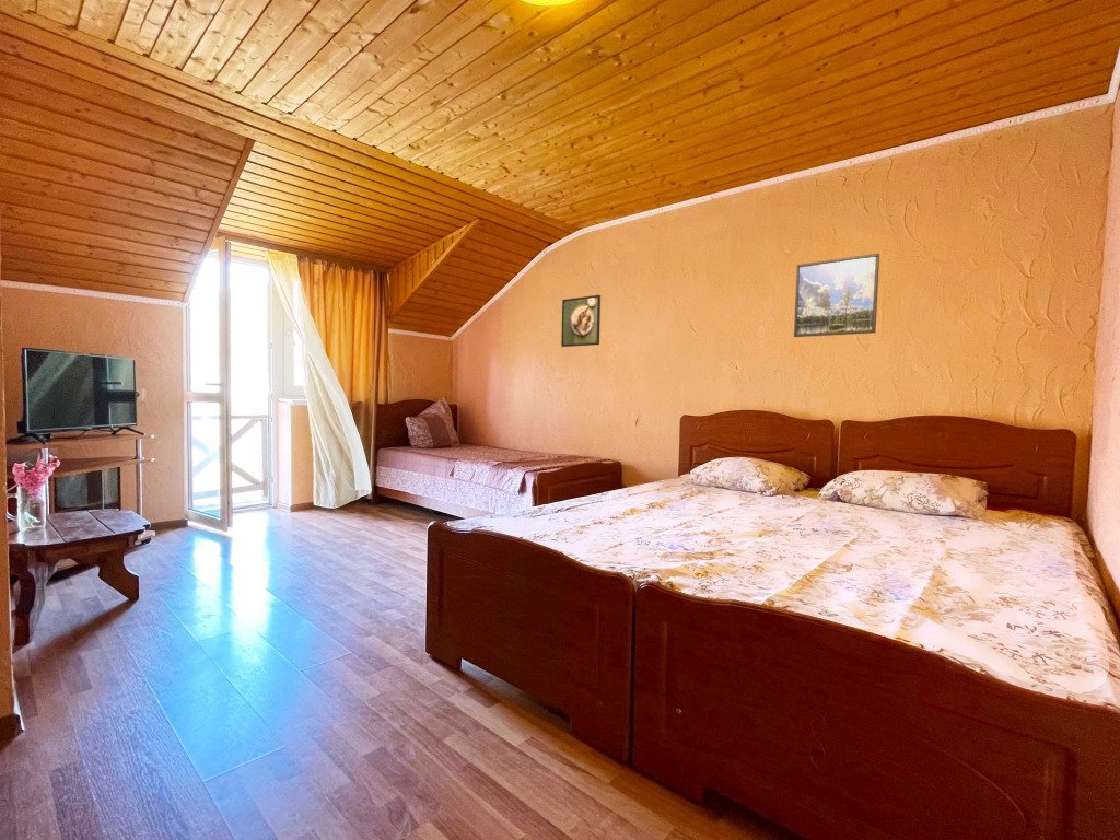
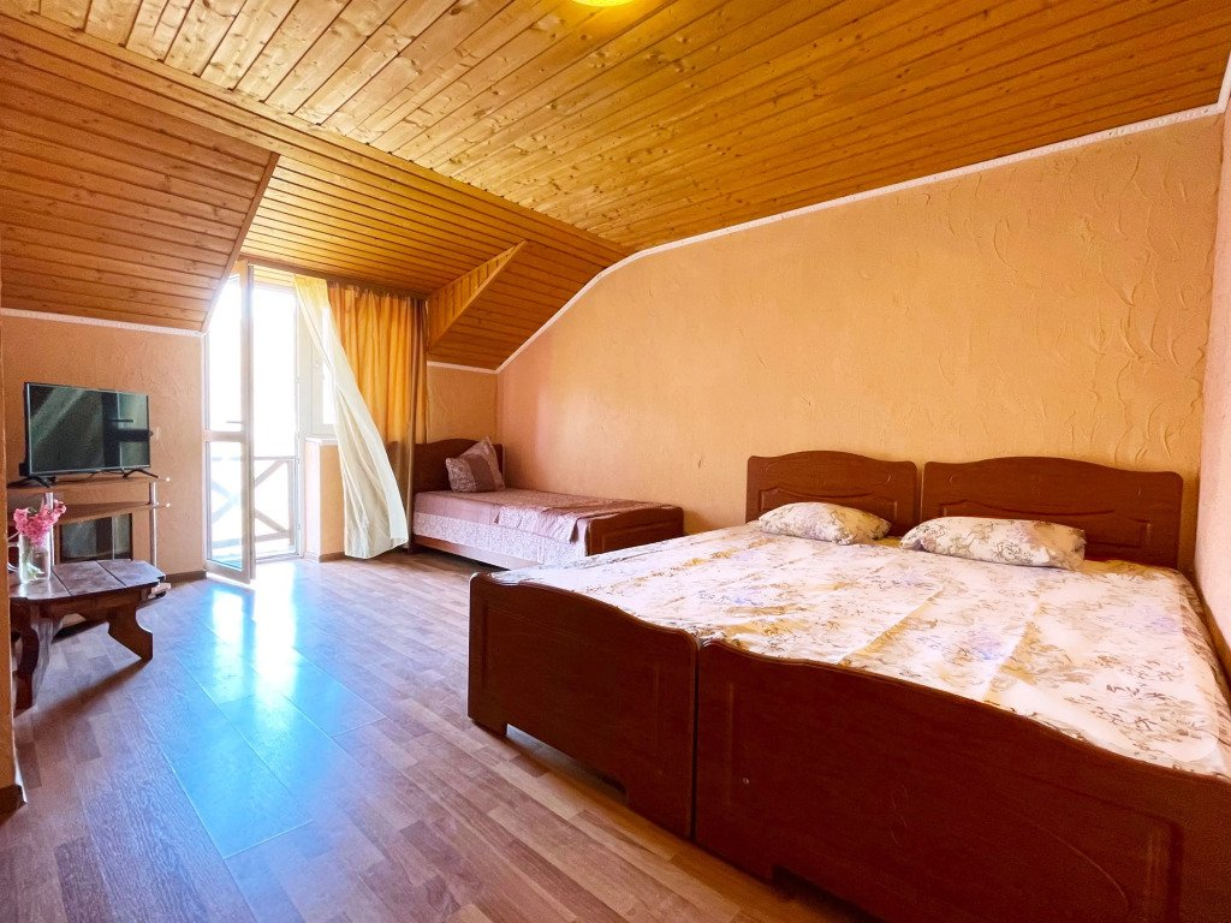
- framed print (835, 296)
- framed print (580, 322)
